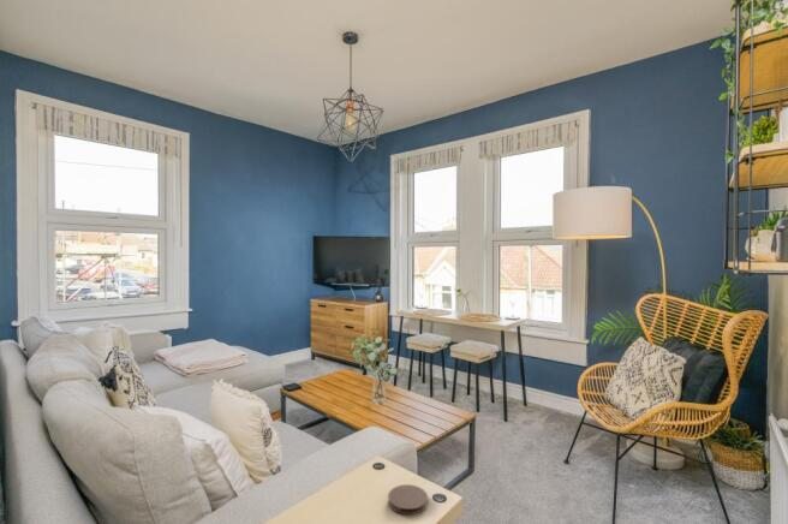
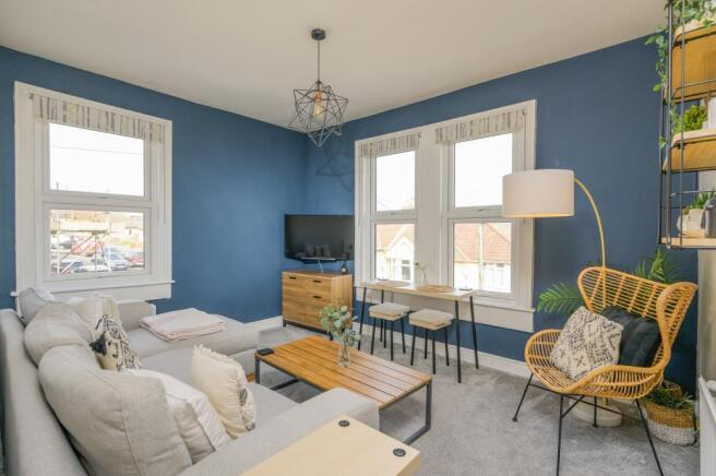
- coaster (407, 499)
